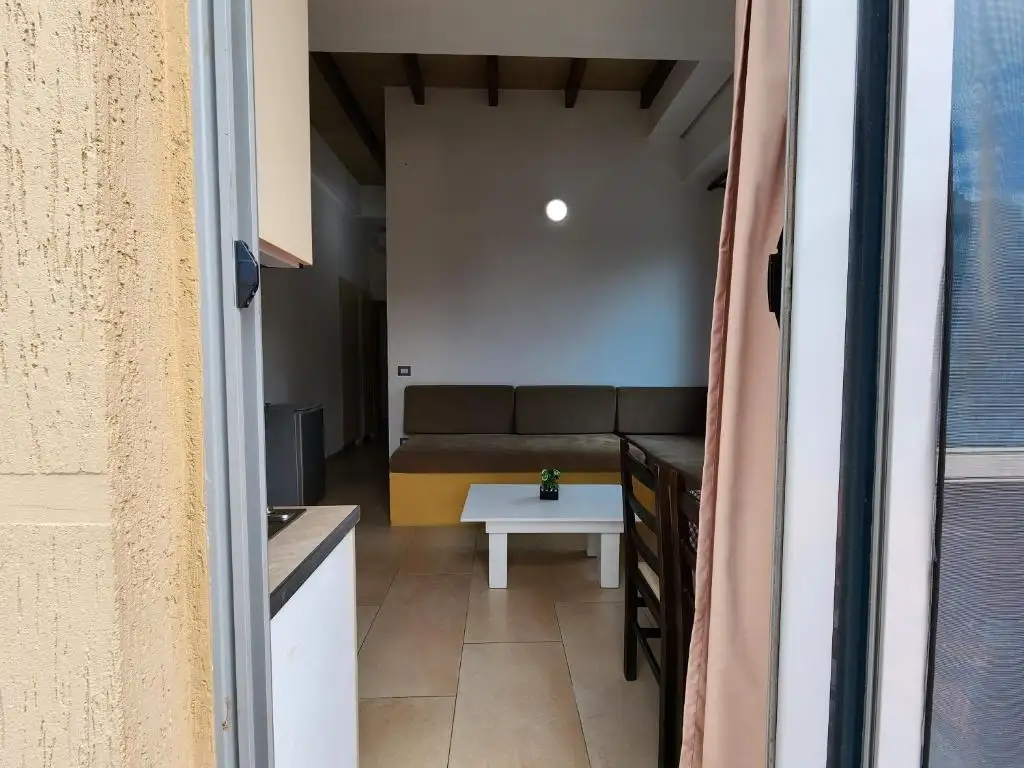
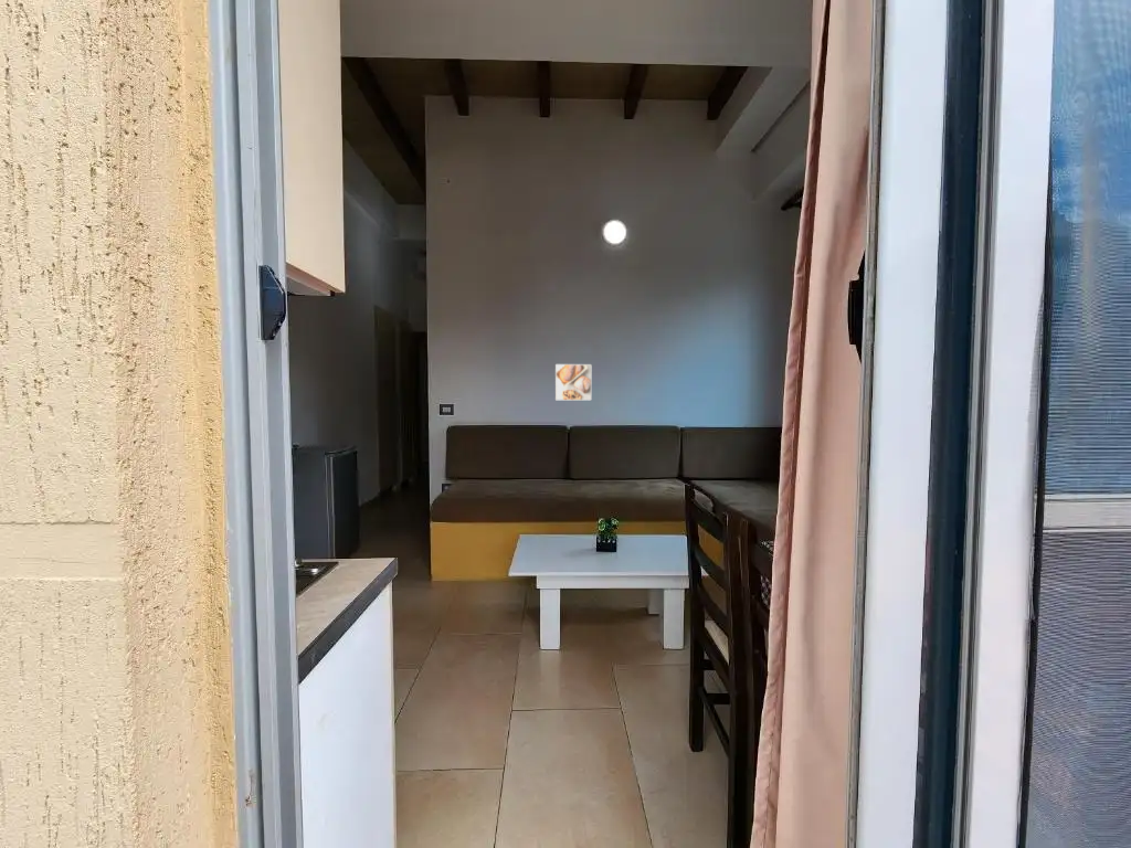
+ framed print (573, 382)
